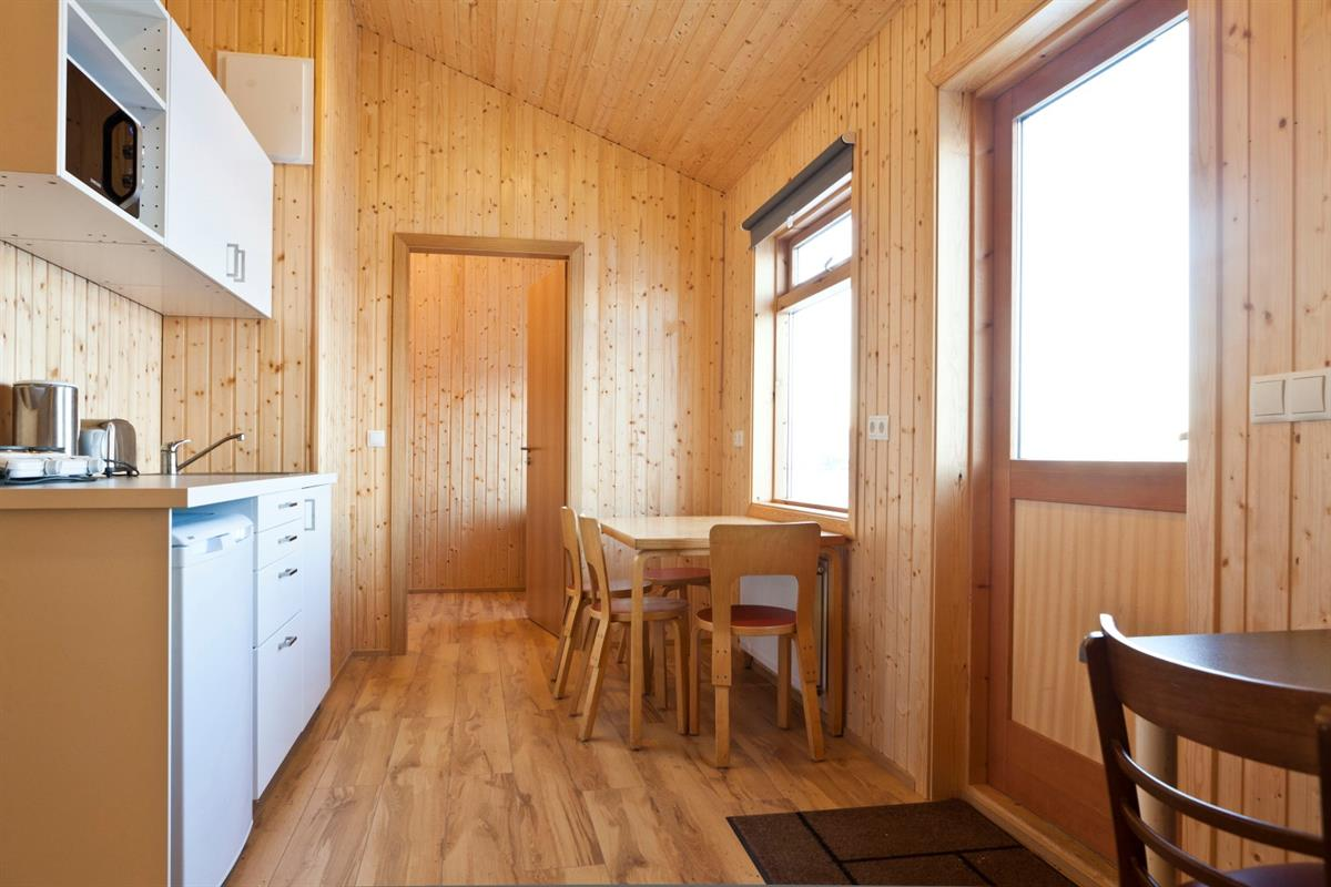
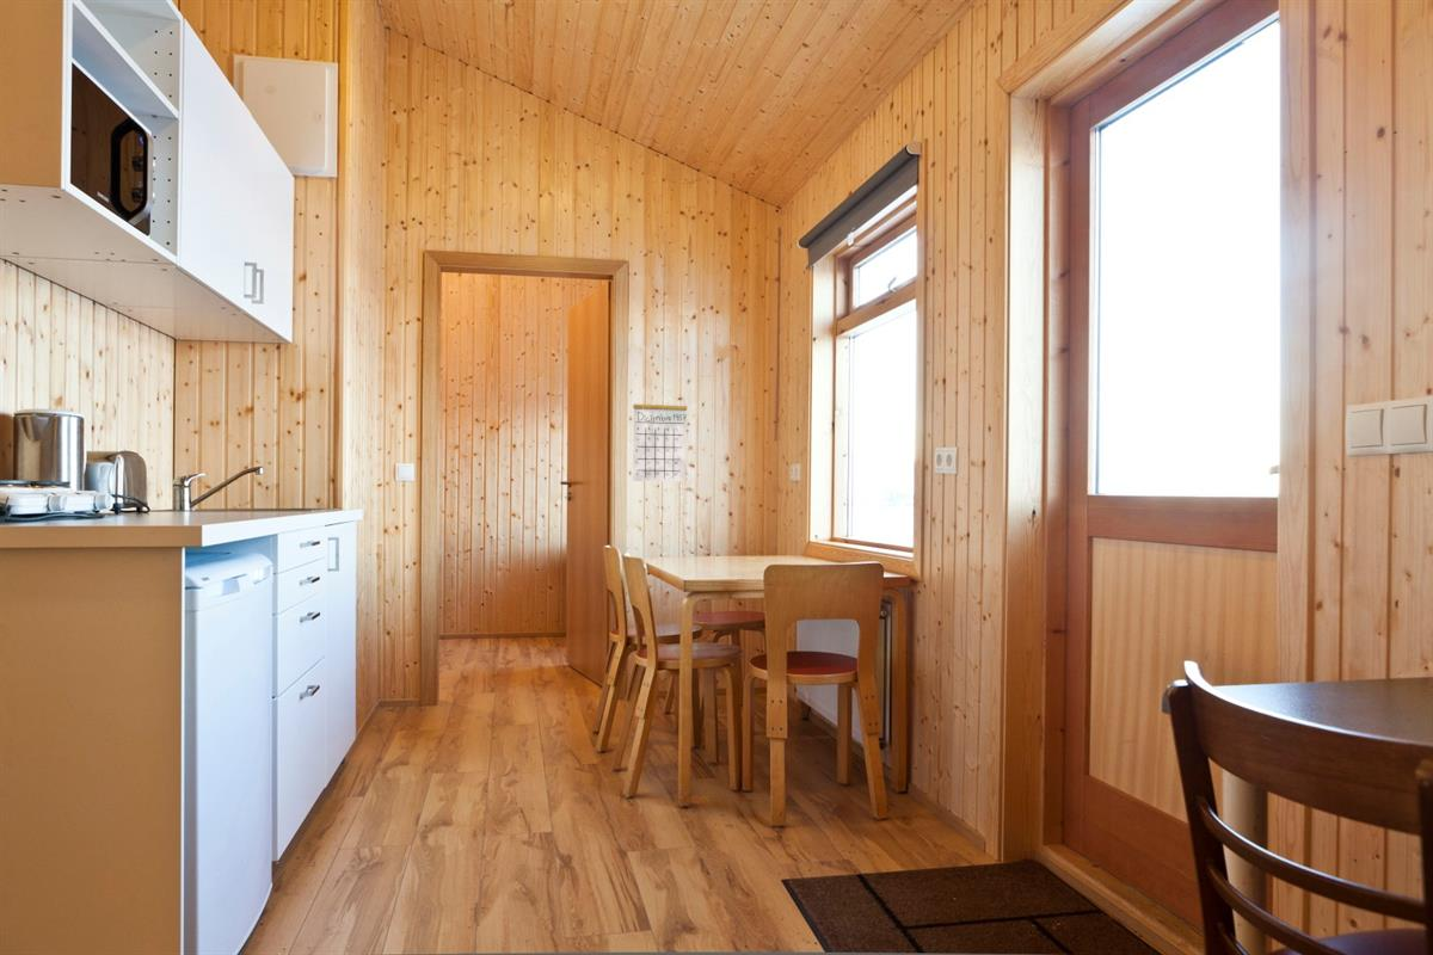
+ calendar (659, 433)
